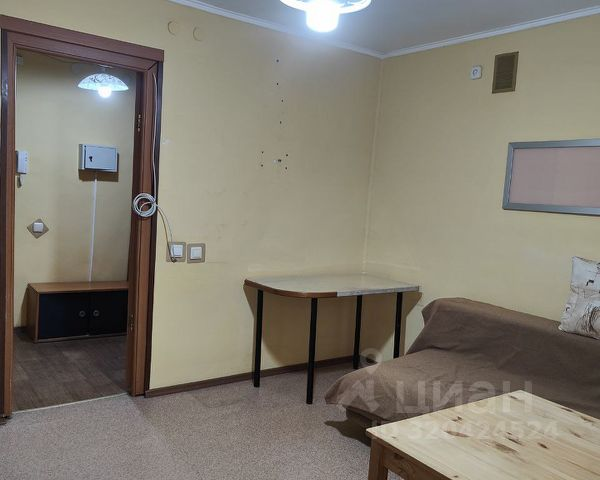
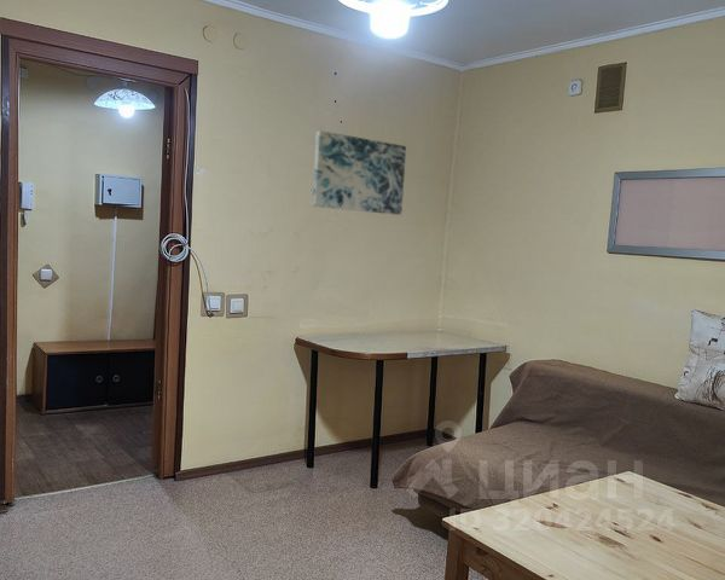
+ wall art (360, 174)
